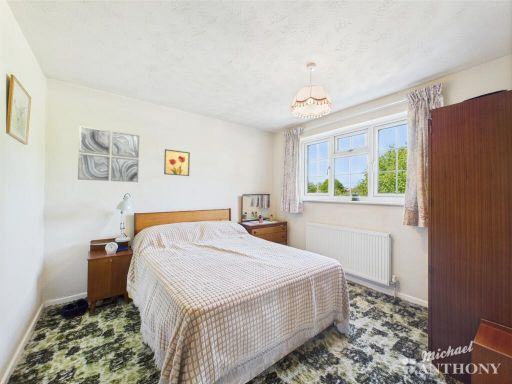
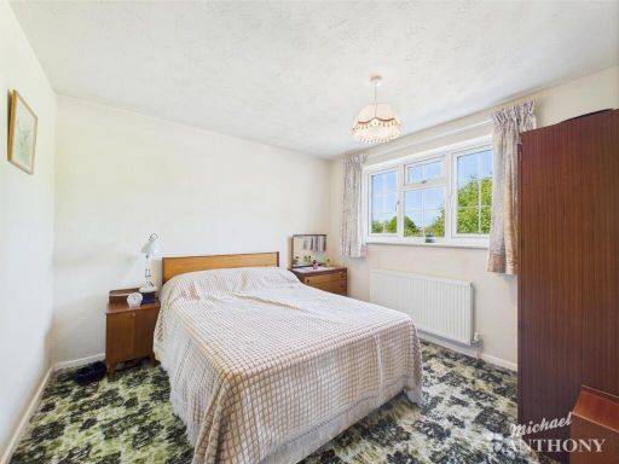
- wall art (111, 155)
- wall art (177, 163)
